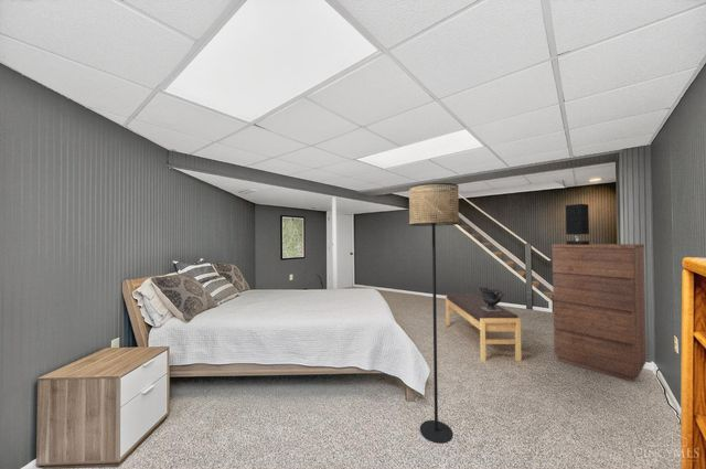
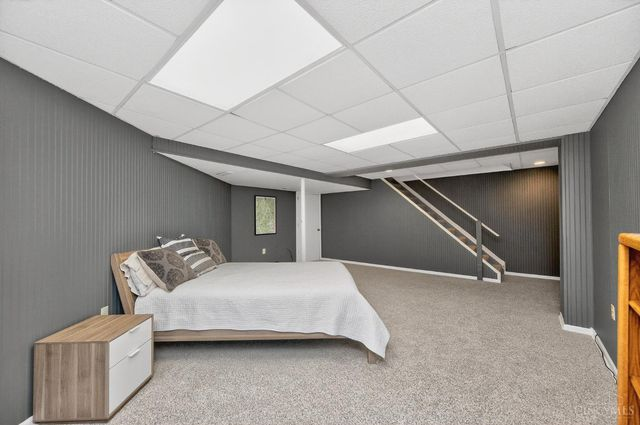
- dresser (597, 303)
- decorative urn (491, 299)
- table lamp (577, 224)
- bench (477, 321)
- floor lamp (435, 309)
